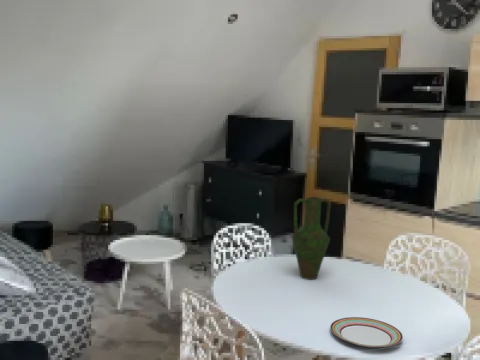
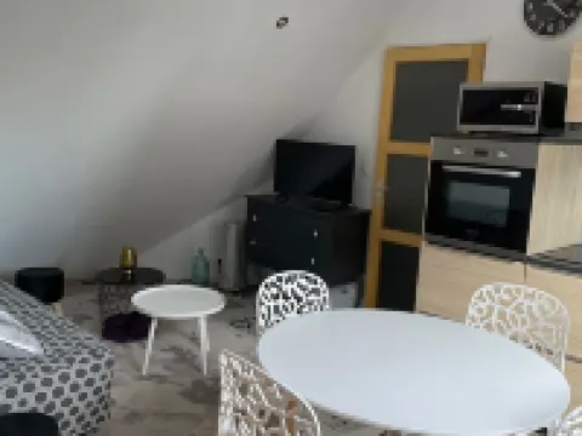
- vase (310, 238)
- plate (365, 333)
